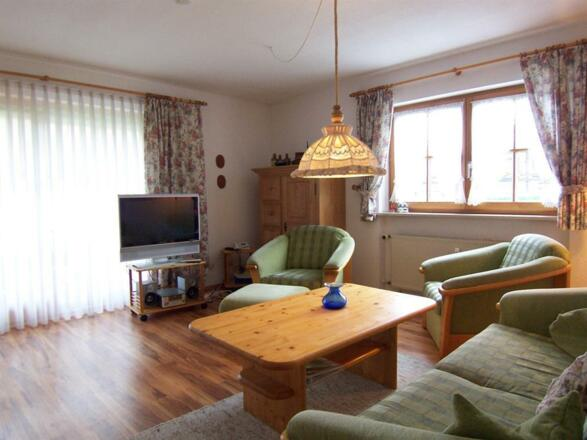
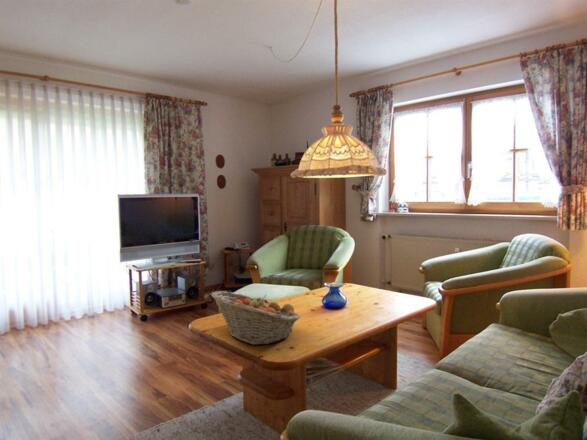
+ fruit basket (255, 312)
